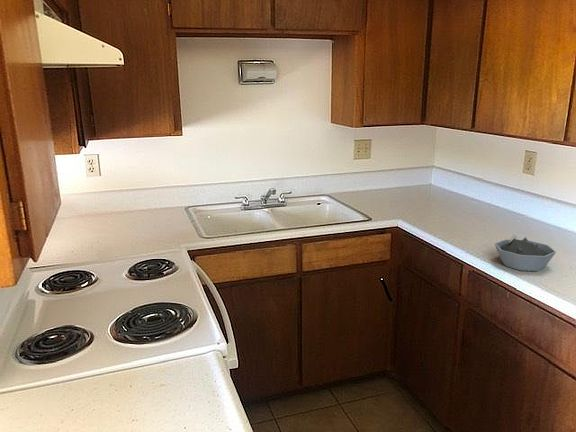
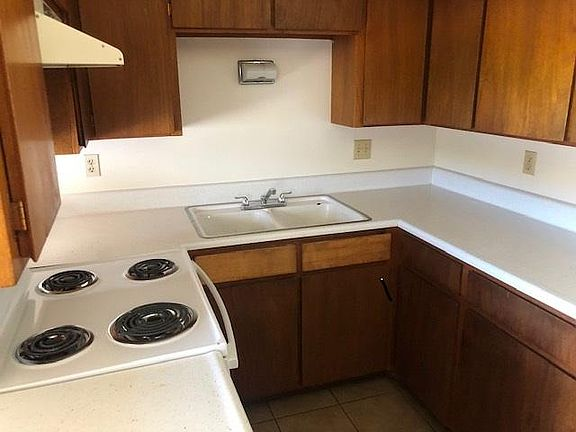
- bowl (524, 250)
